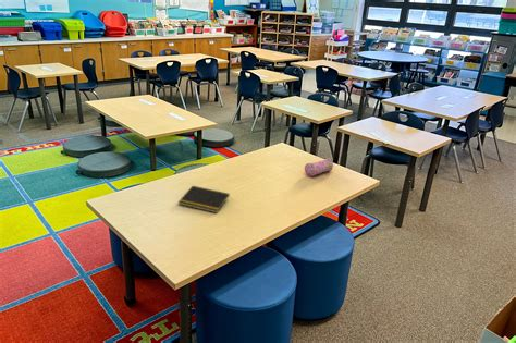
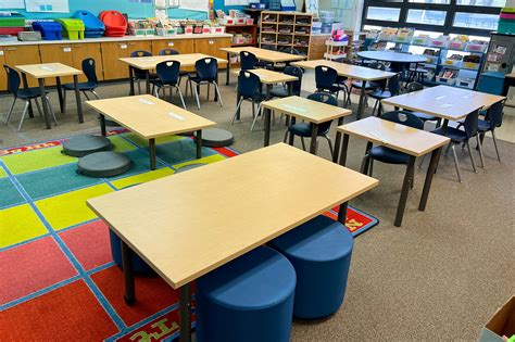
- notepad (204, 198)
- pencil case (319, 167)
